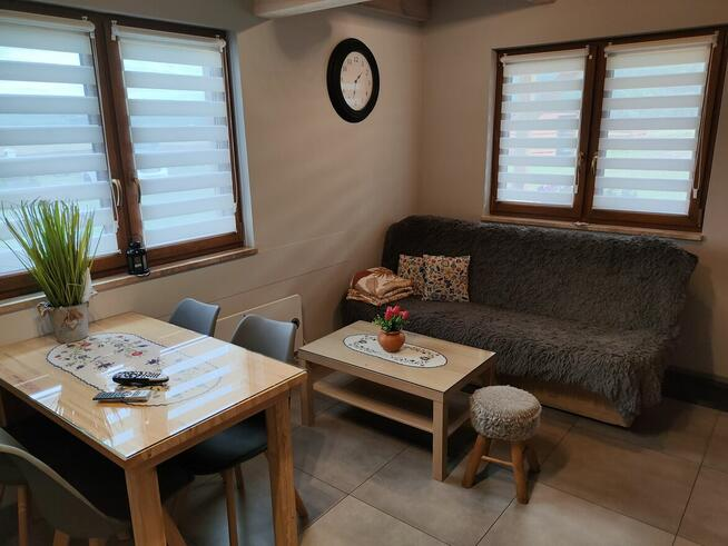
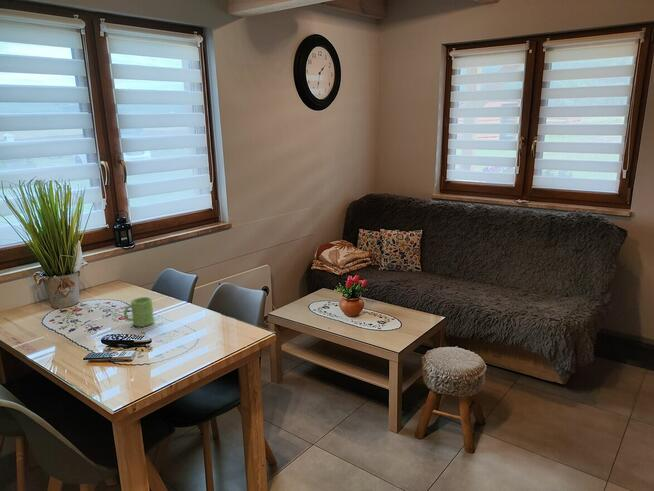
+ mug (138, 312)
